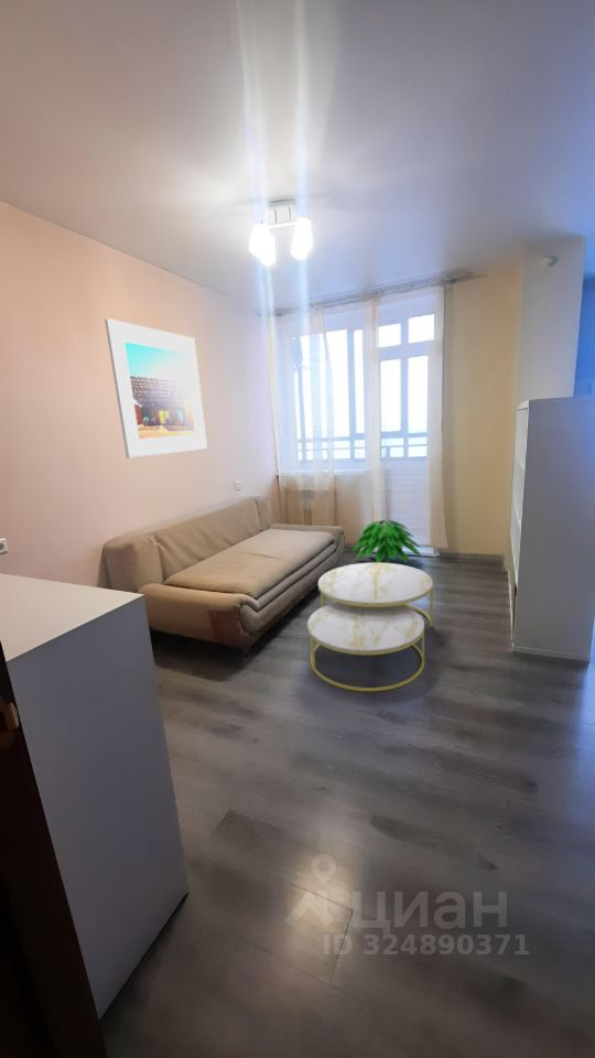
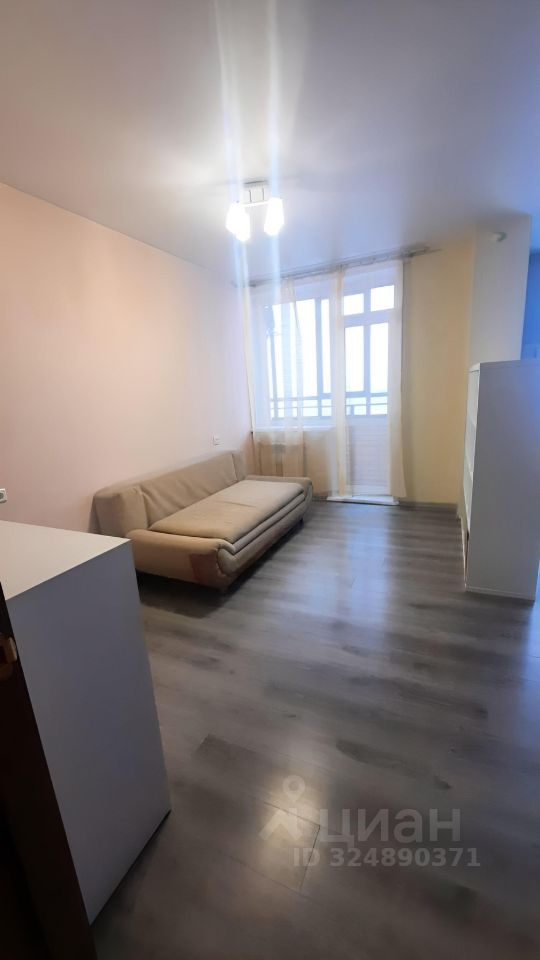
- indoor plant (386, 540)
- coffee table (369, 615)
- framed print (163, 392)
